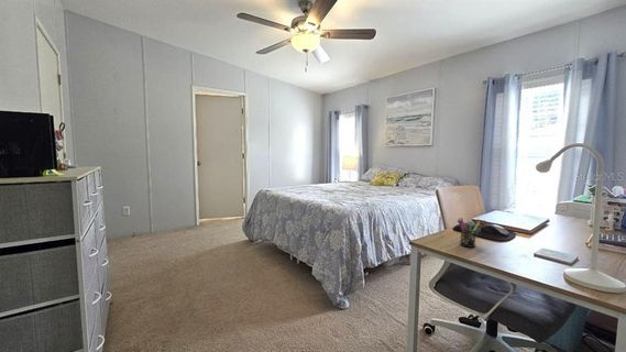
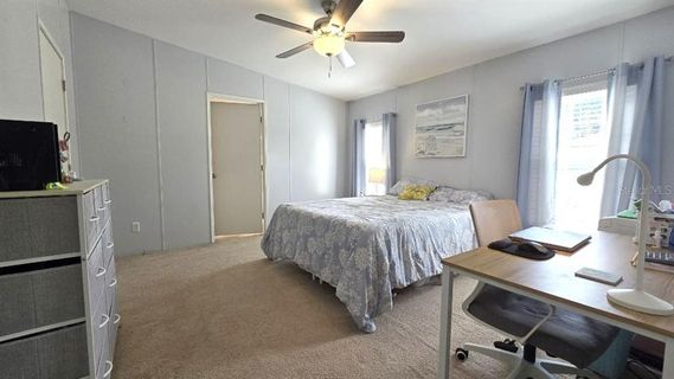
- pen holder (468, 231)
